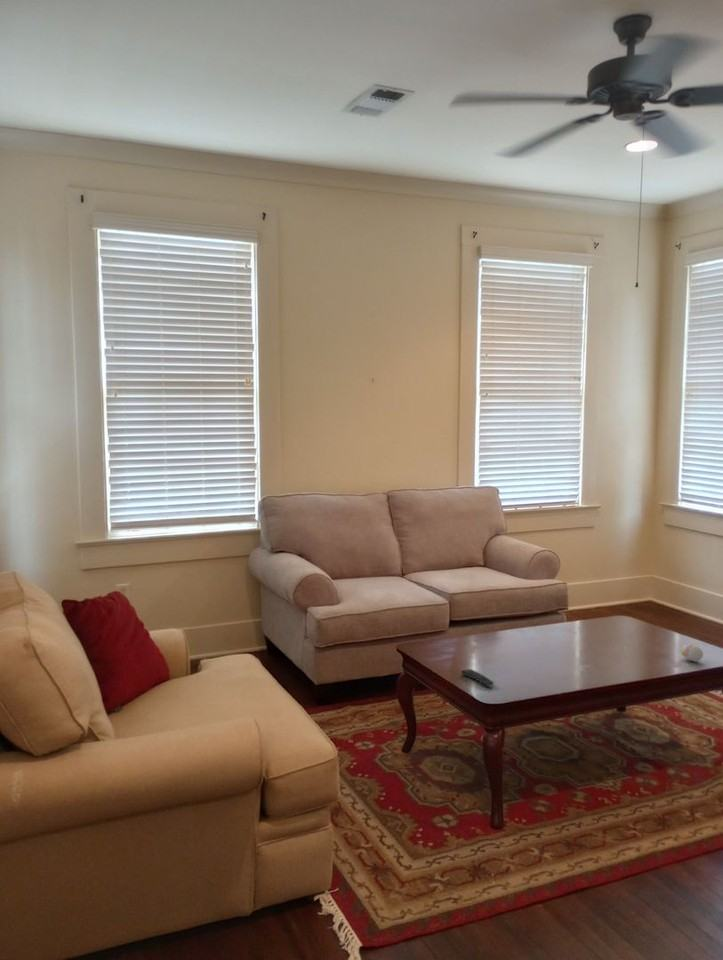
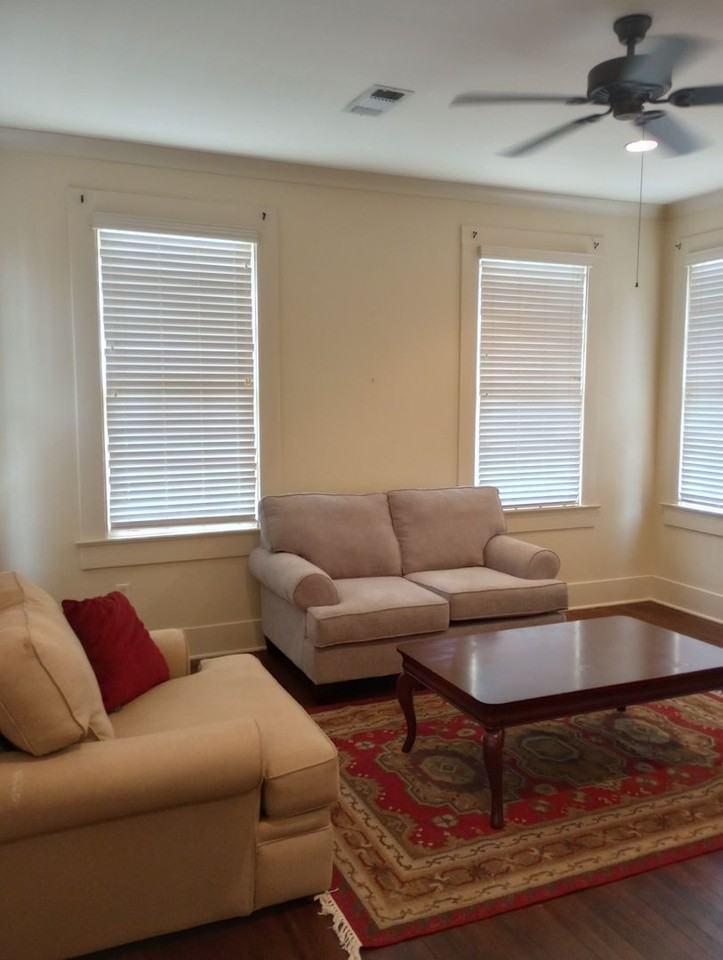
- decorative egg (691, 652)
- remote control (478, 677)
